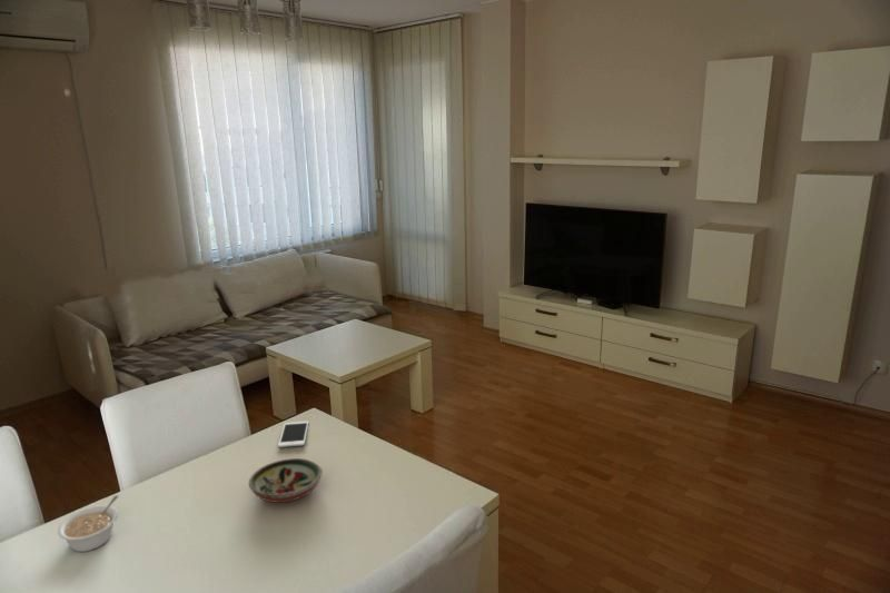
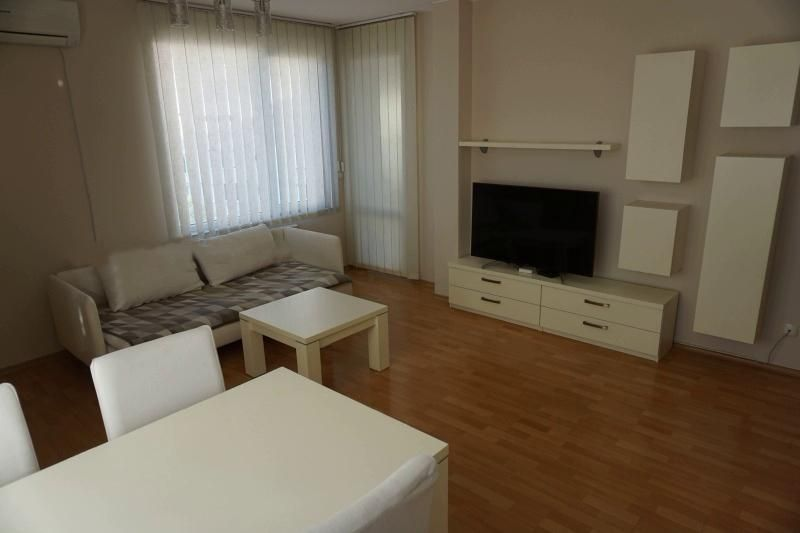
- legume (89, 527)
- cell phone (294, 433)
- decorative bowl (286, 483)
